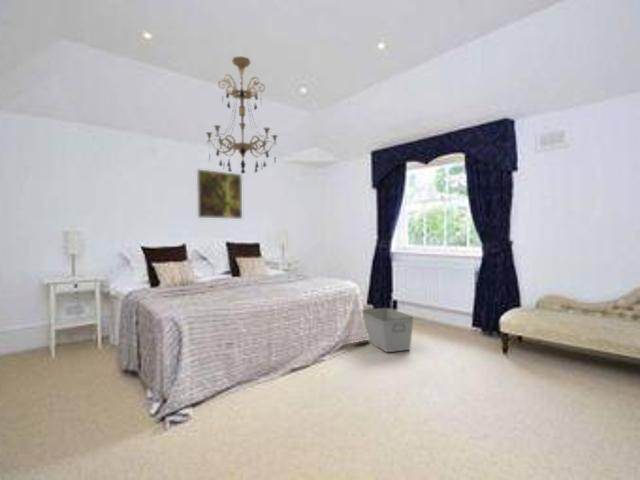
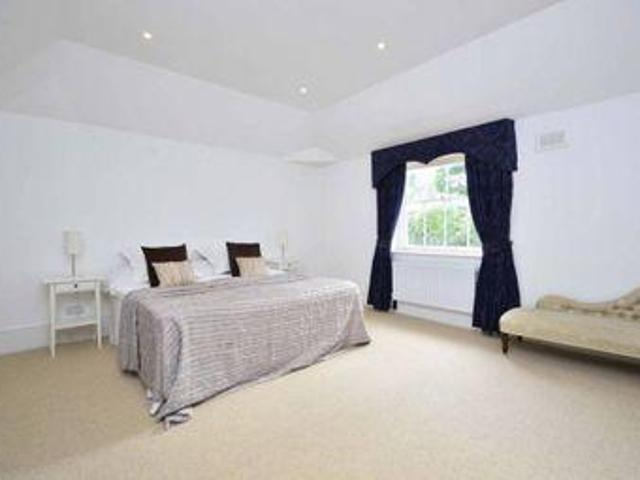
- storage bin (385, 328)
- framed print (220, 195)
- chandelier (242, 117)
